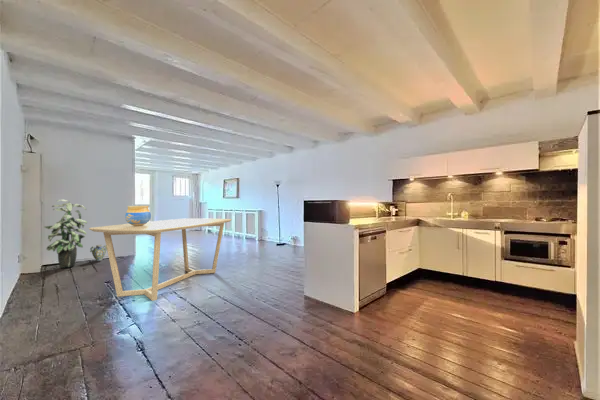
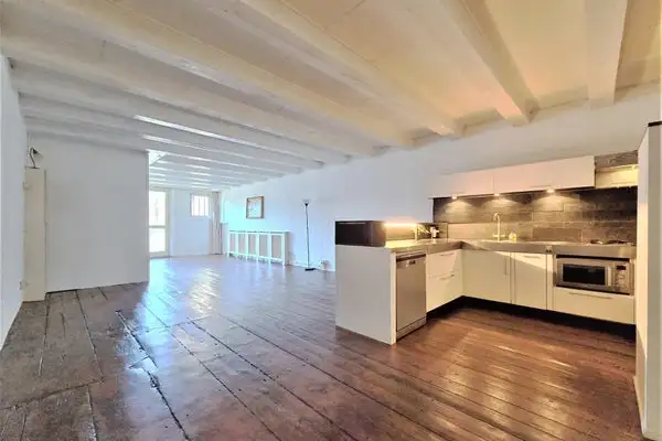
- ceramic jug (99, 252)
- indoor plant (66, 233)
- dining table (183, 252)
- ceramic pot (138, 215)
